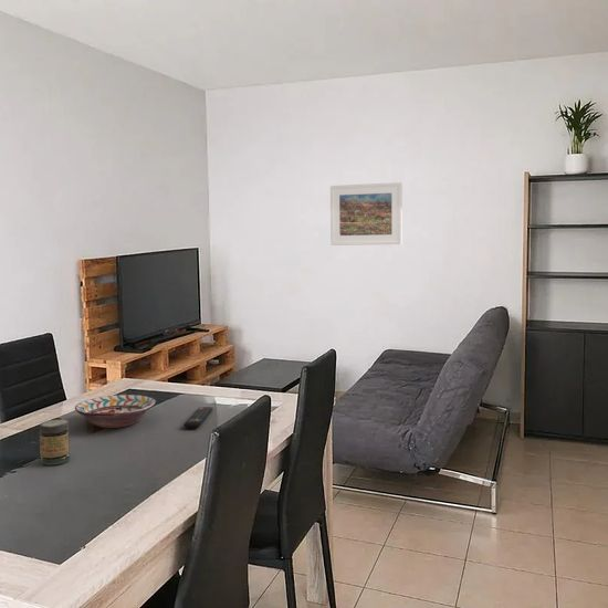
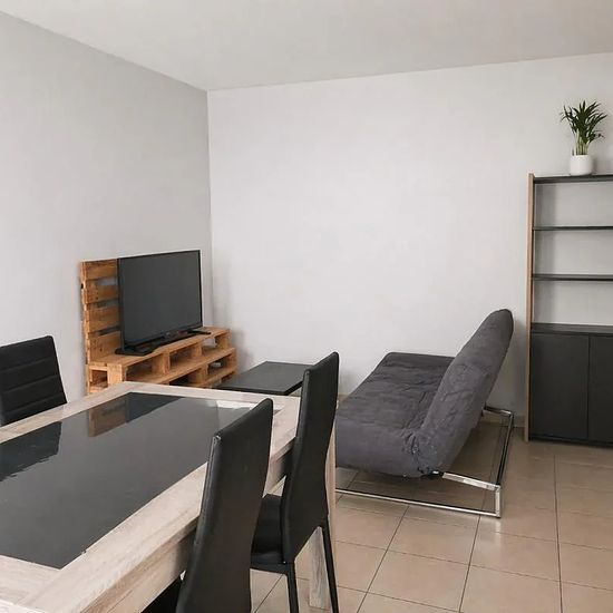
- decorative bowl (116, 412)
- remote control (199, 417)
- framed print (365, 214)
- jar (54, 441)
